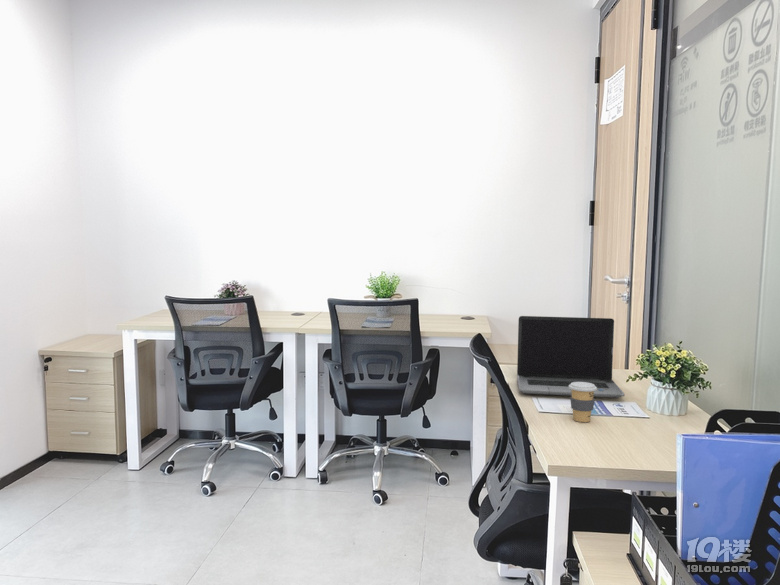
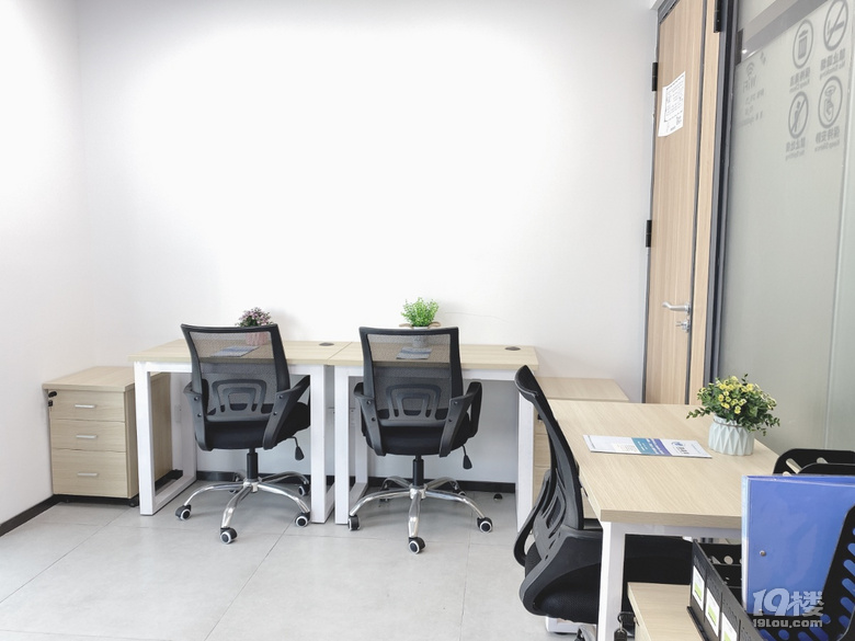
- laptop computer (568, 355)
- coffee cup (582, 402)
